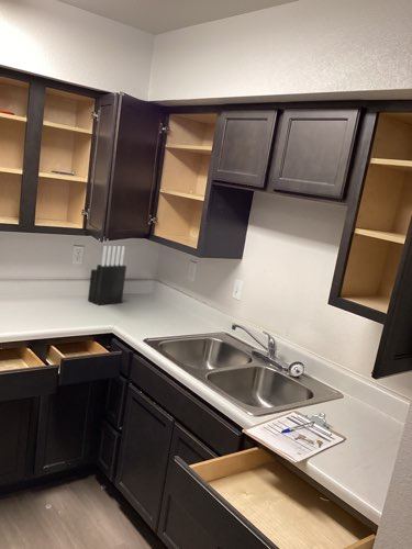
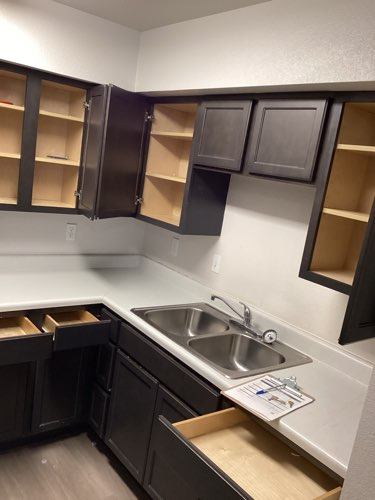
- knife block (107, 273)
